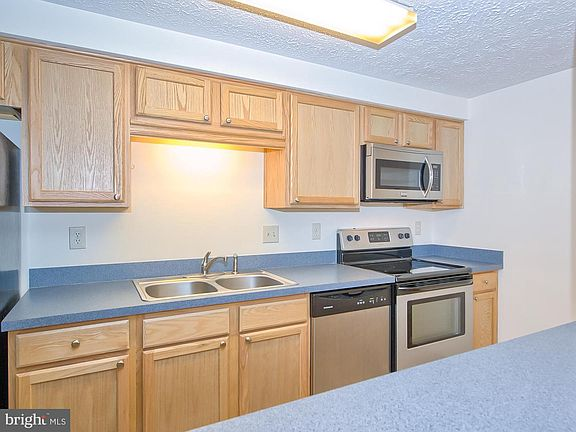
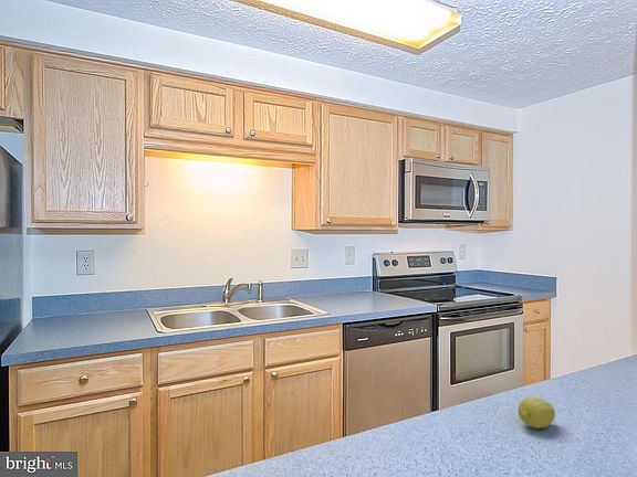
+ fruit (536, 411)
